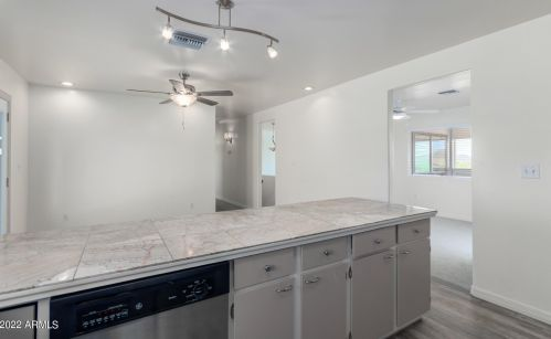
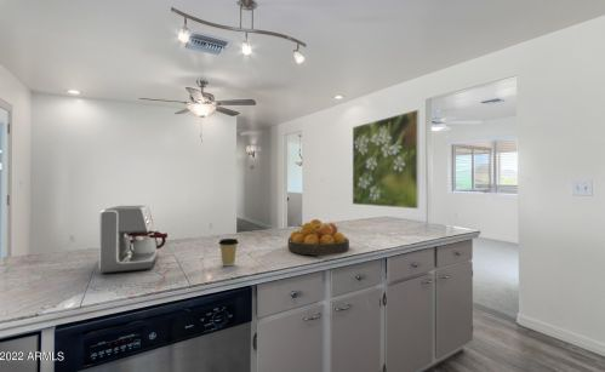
+ coffee cup (228, 251)
+ coffee maker (130, 235)
+ fruit bowl (318, 234)
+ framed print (381, 162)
